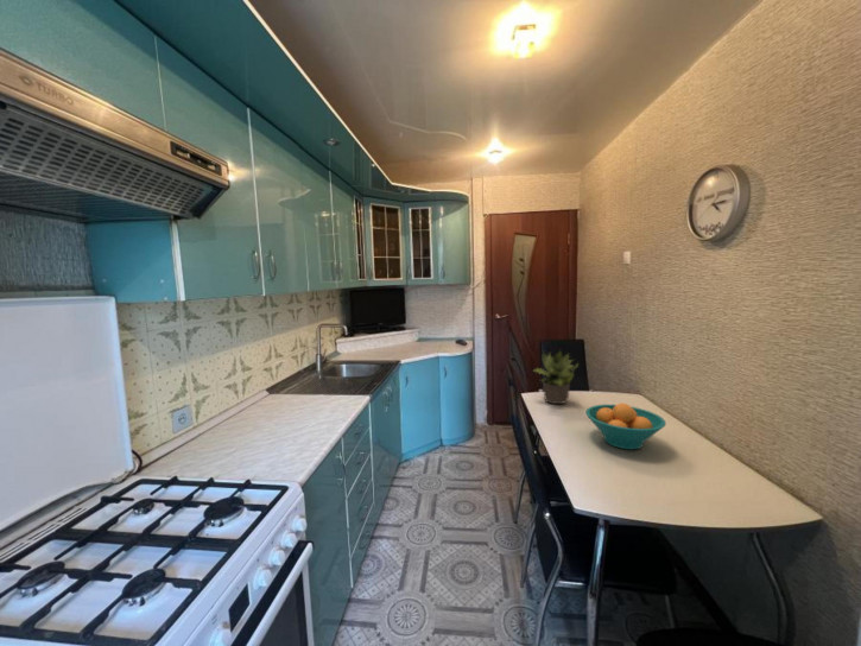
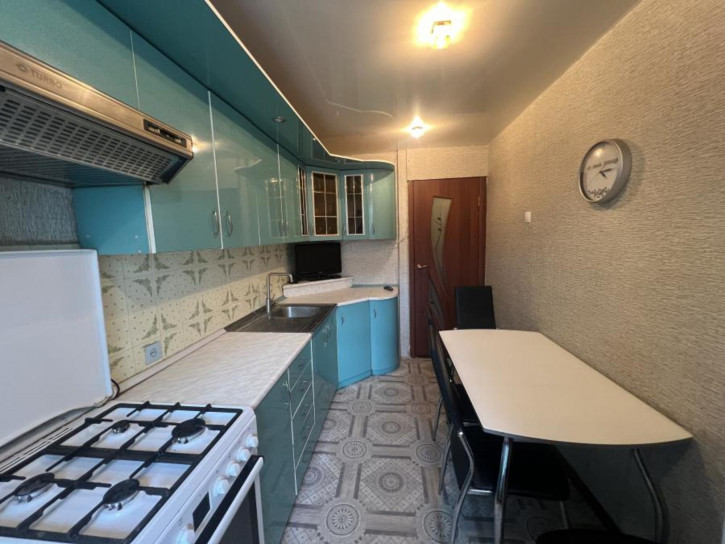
- fruit bowl (623, 423)
- potted plant (553, 376)
